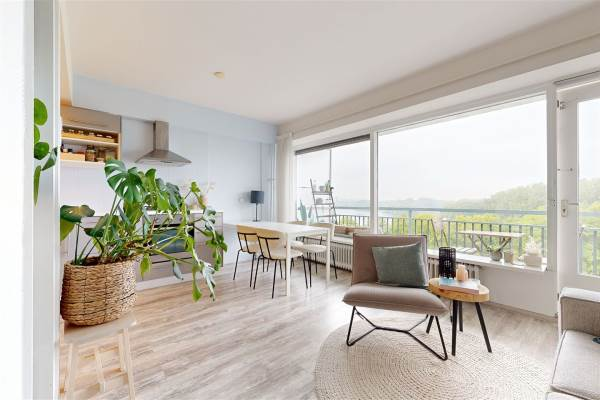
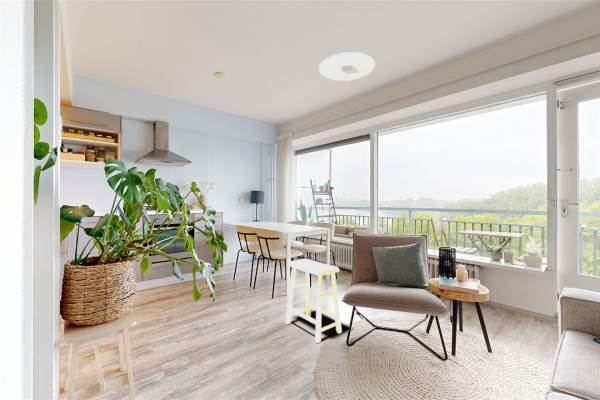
+ ceiling light (346, 65)
+ stool (309, 295)
